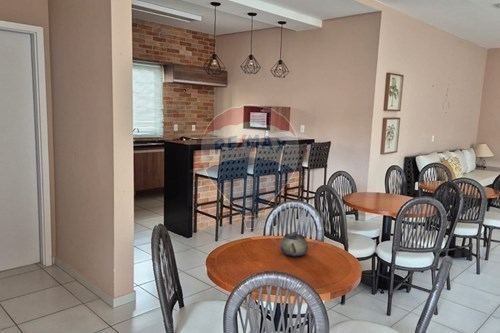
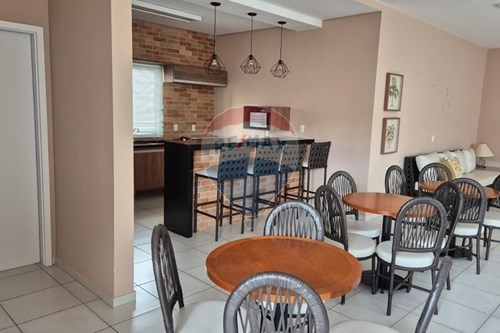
- teapot (294, 243)
